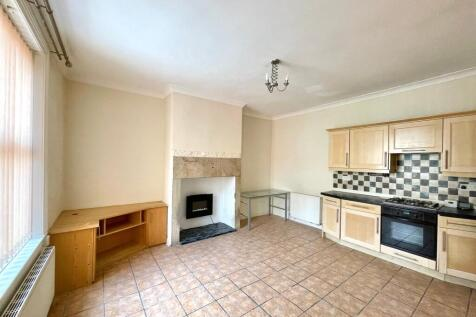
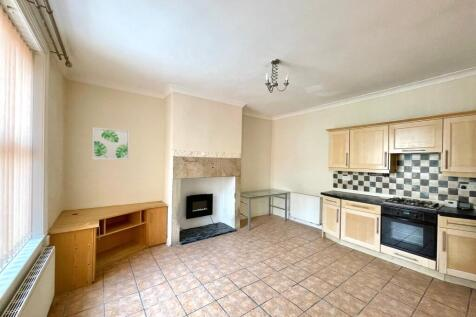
+ wall art (111, 144)
